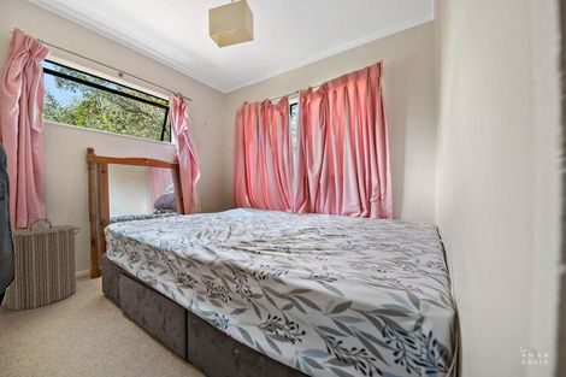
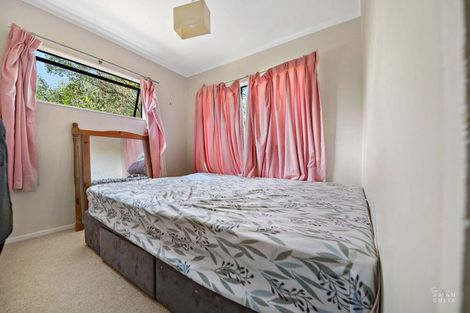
- laundry hamper (42, 258)
